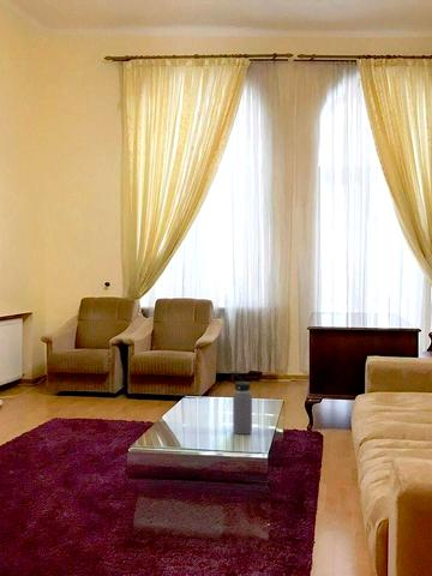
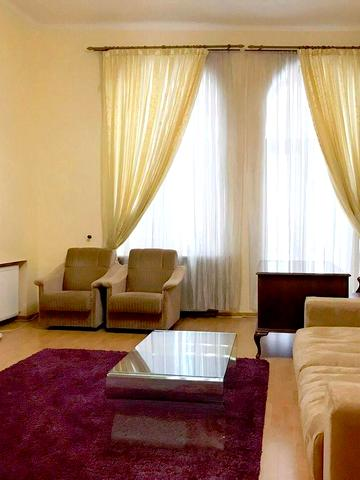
- water bottle (241, 403)
